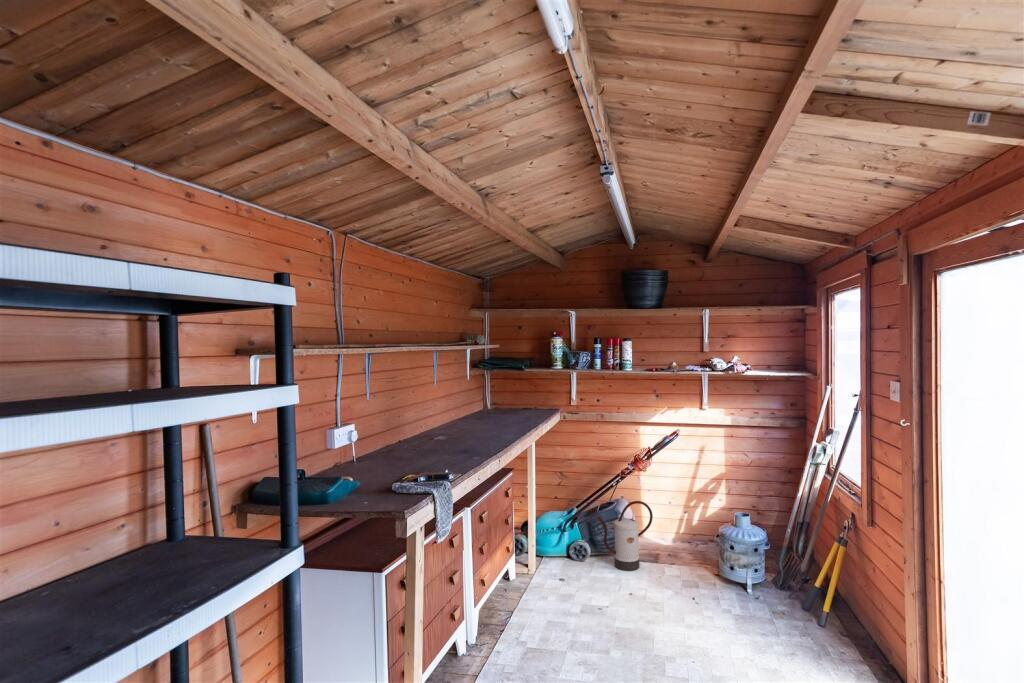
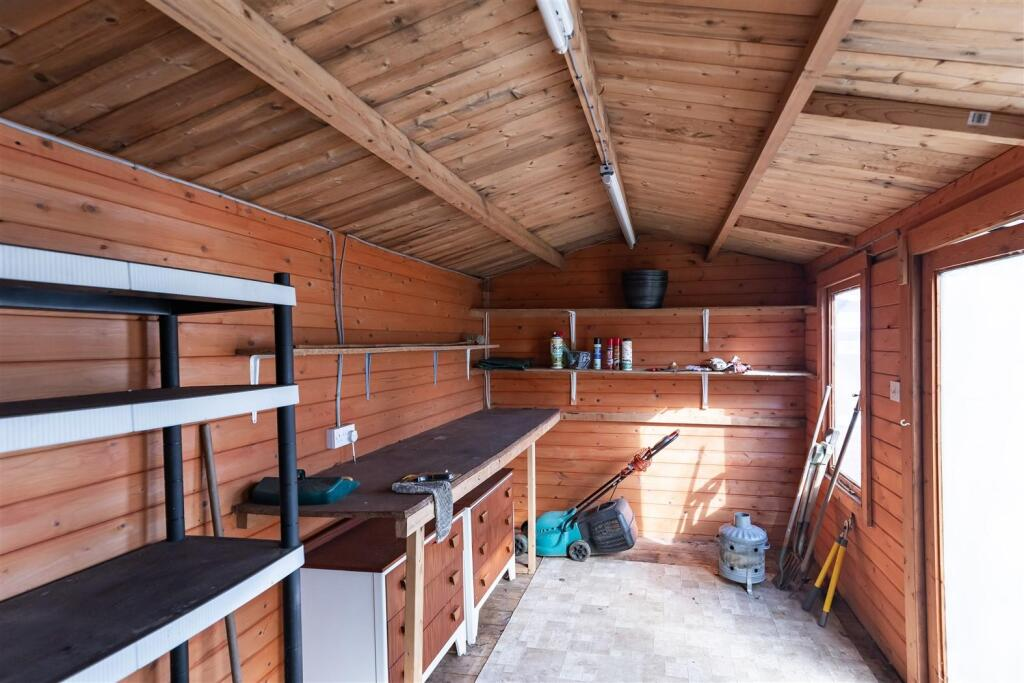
- watering can (625, 533)
